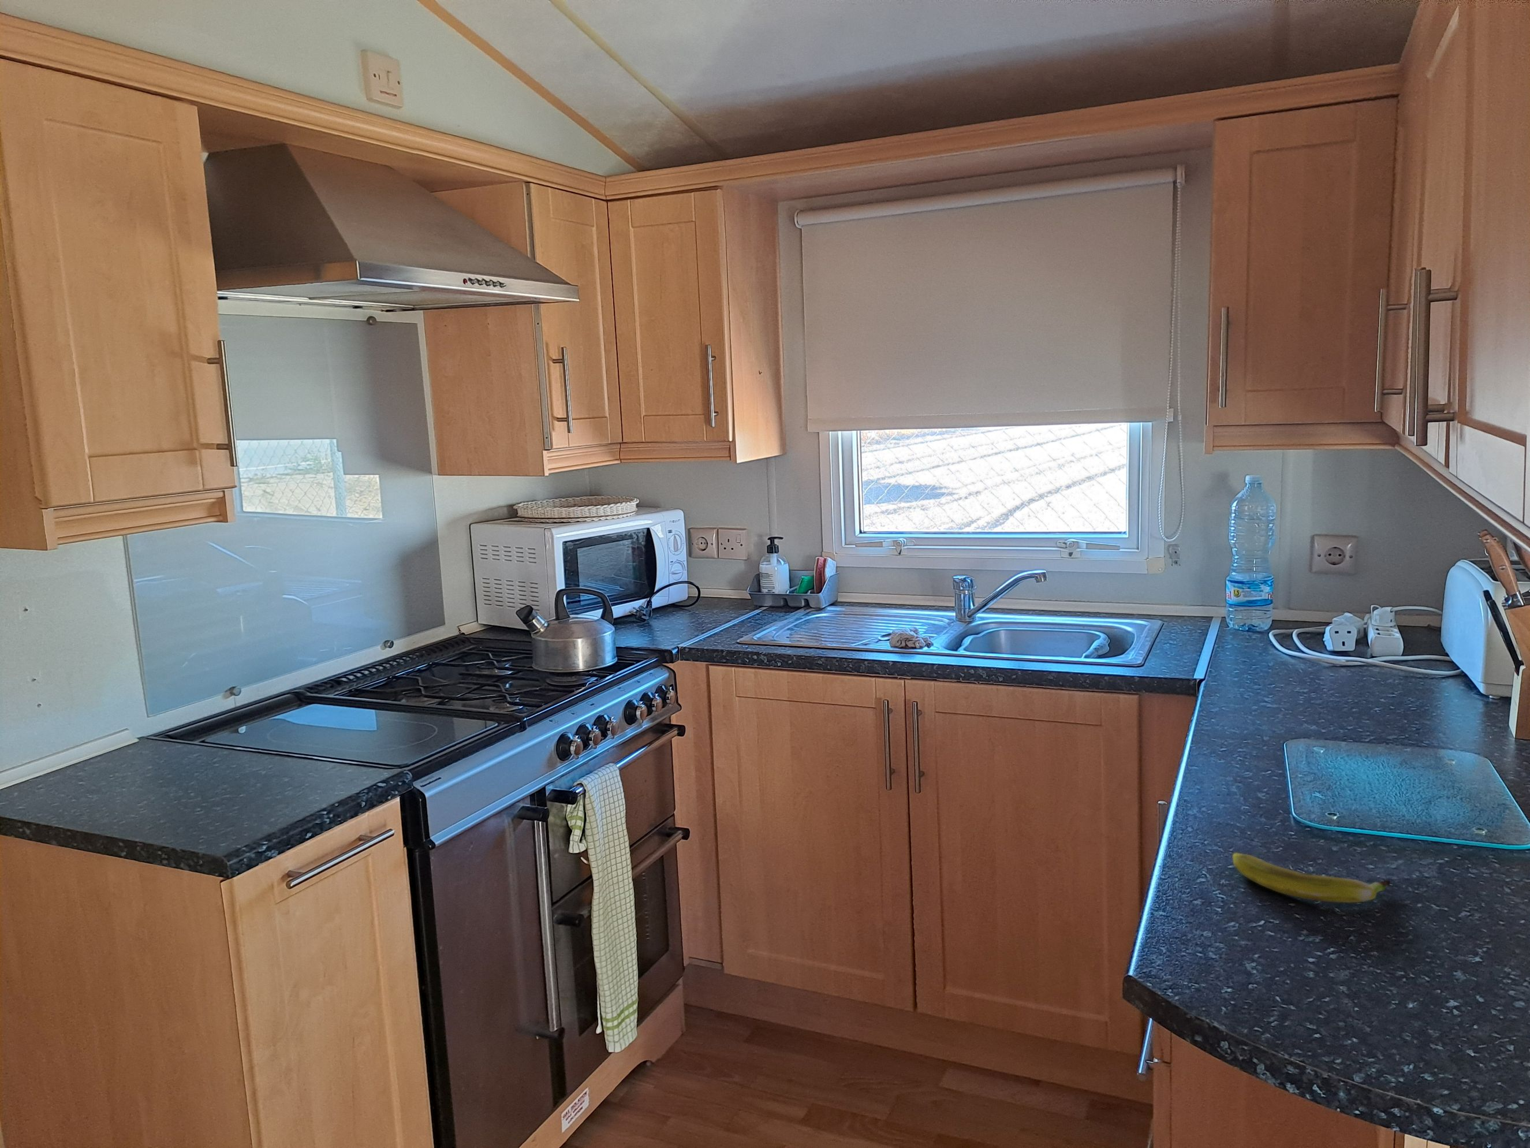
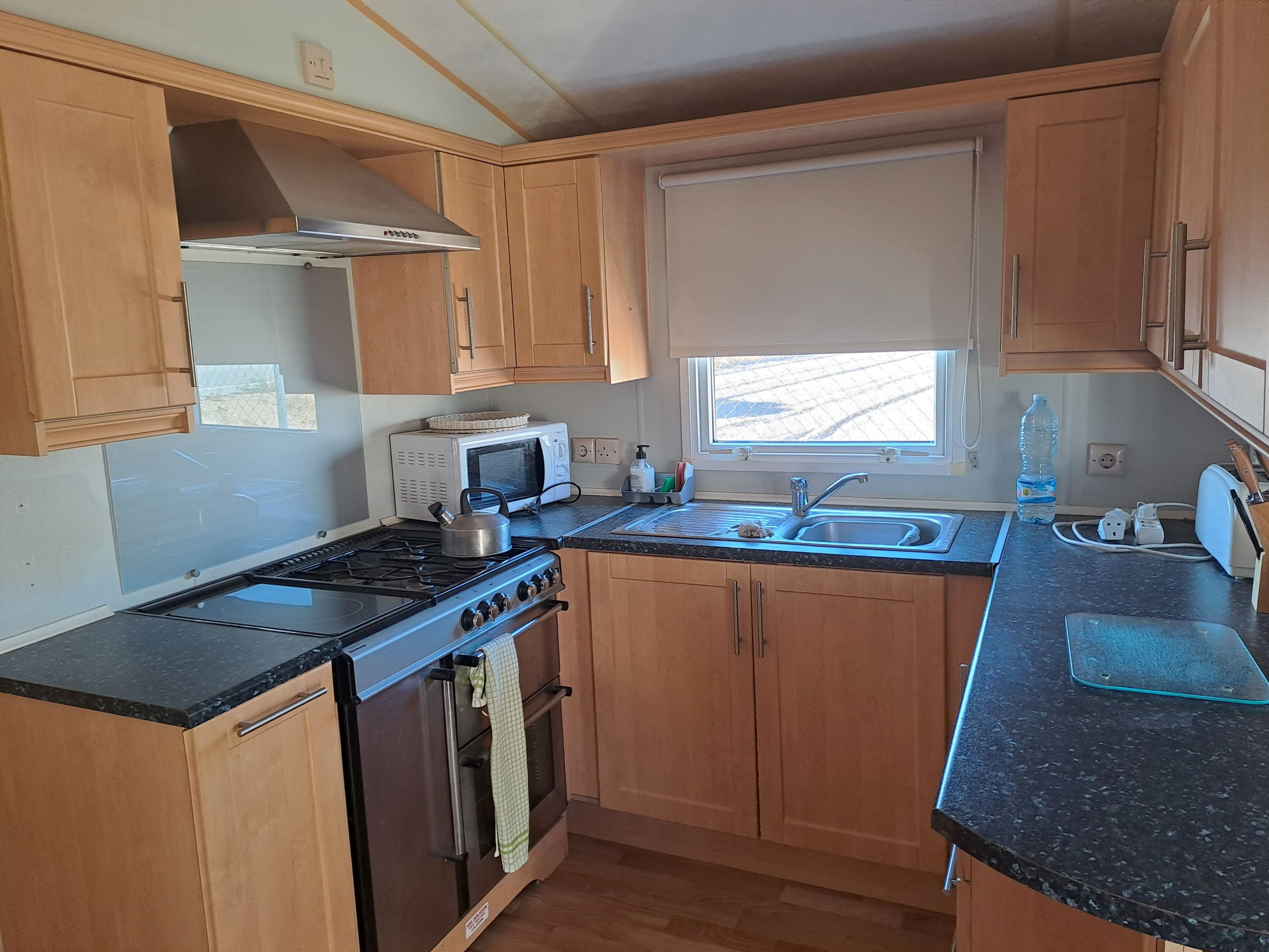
- banana (1306, 878)
